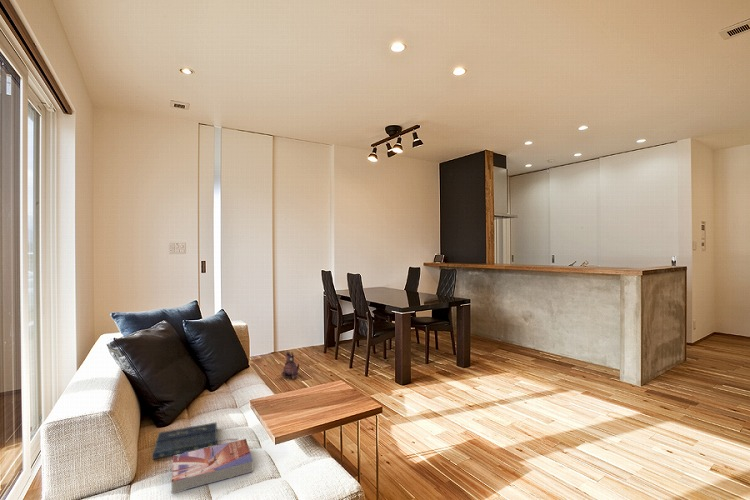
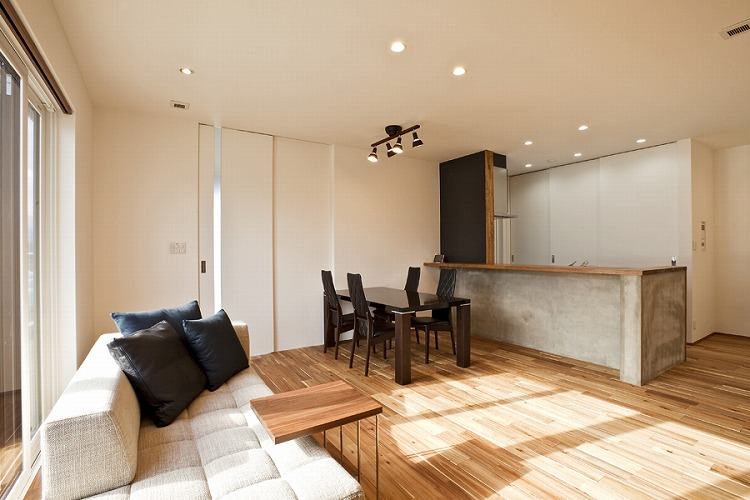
- plush toy (292, 363)
- book (198, 437)
- textbook (212, 463)
